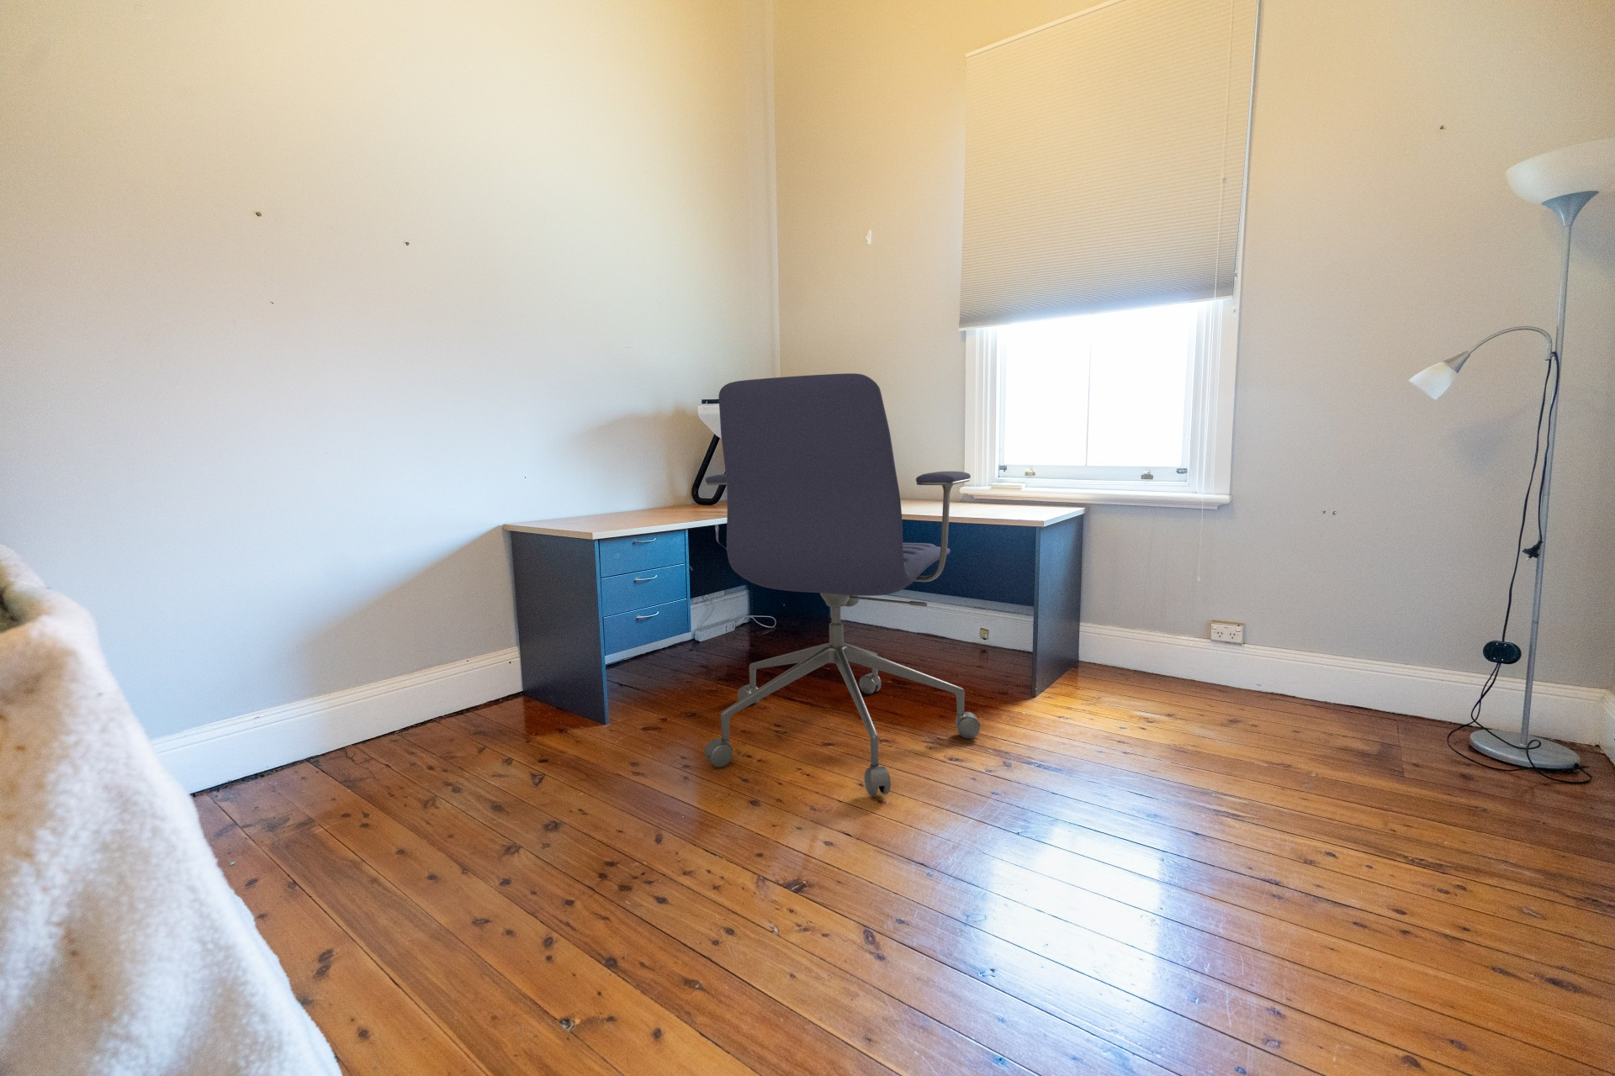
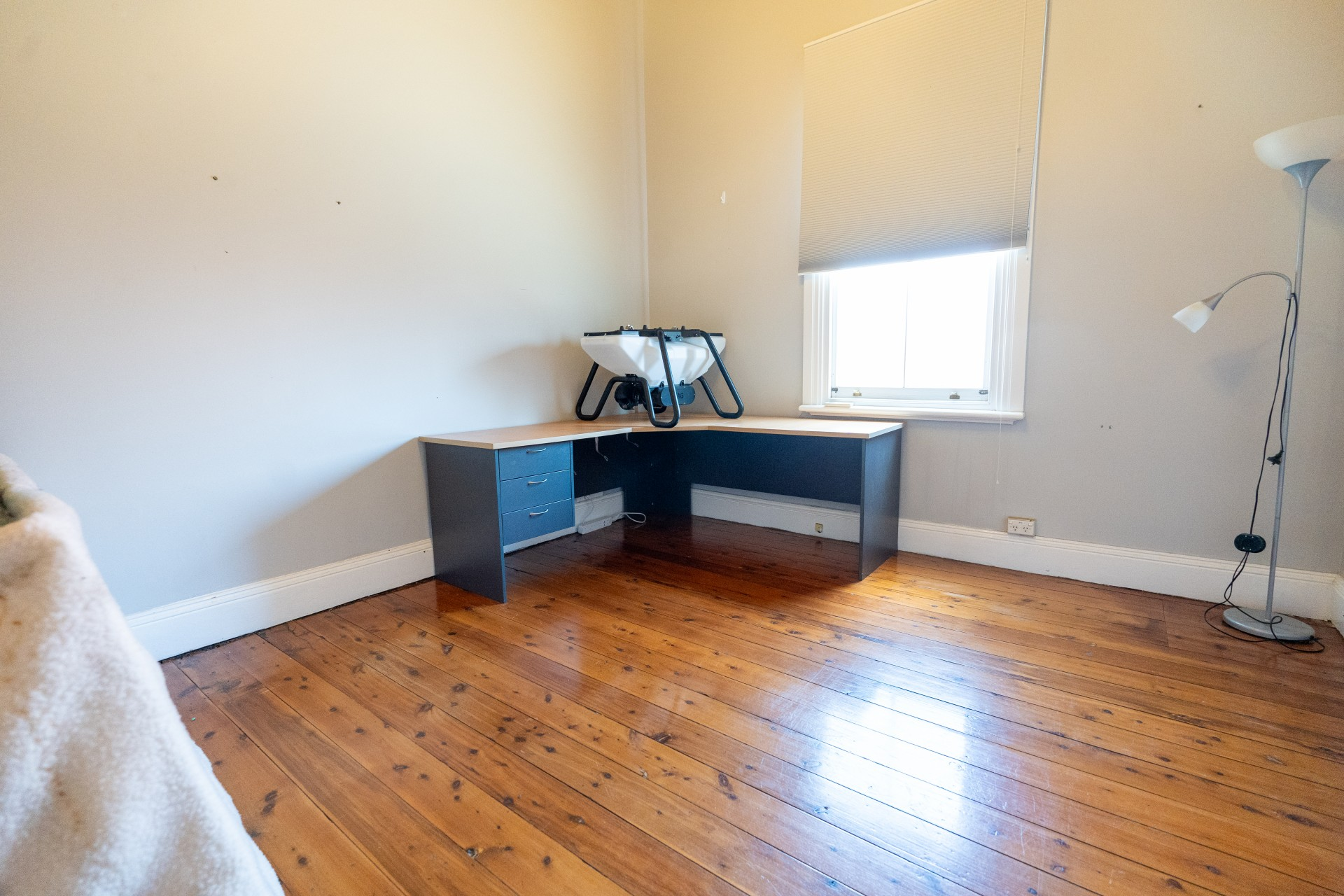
- office chair (838, 562)
